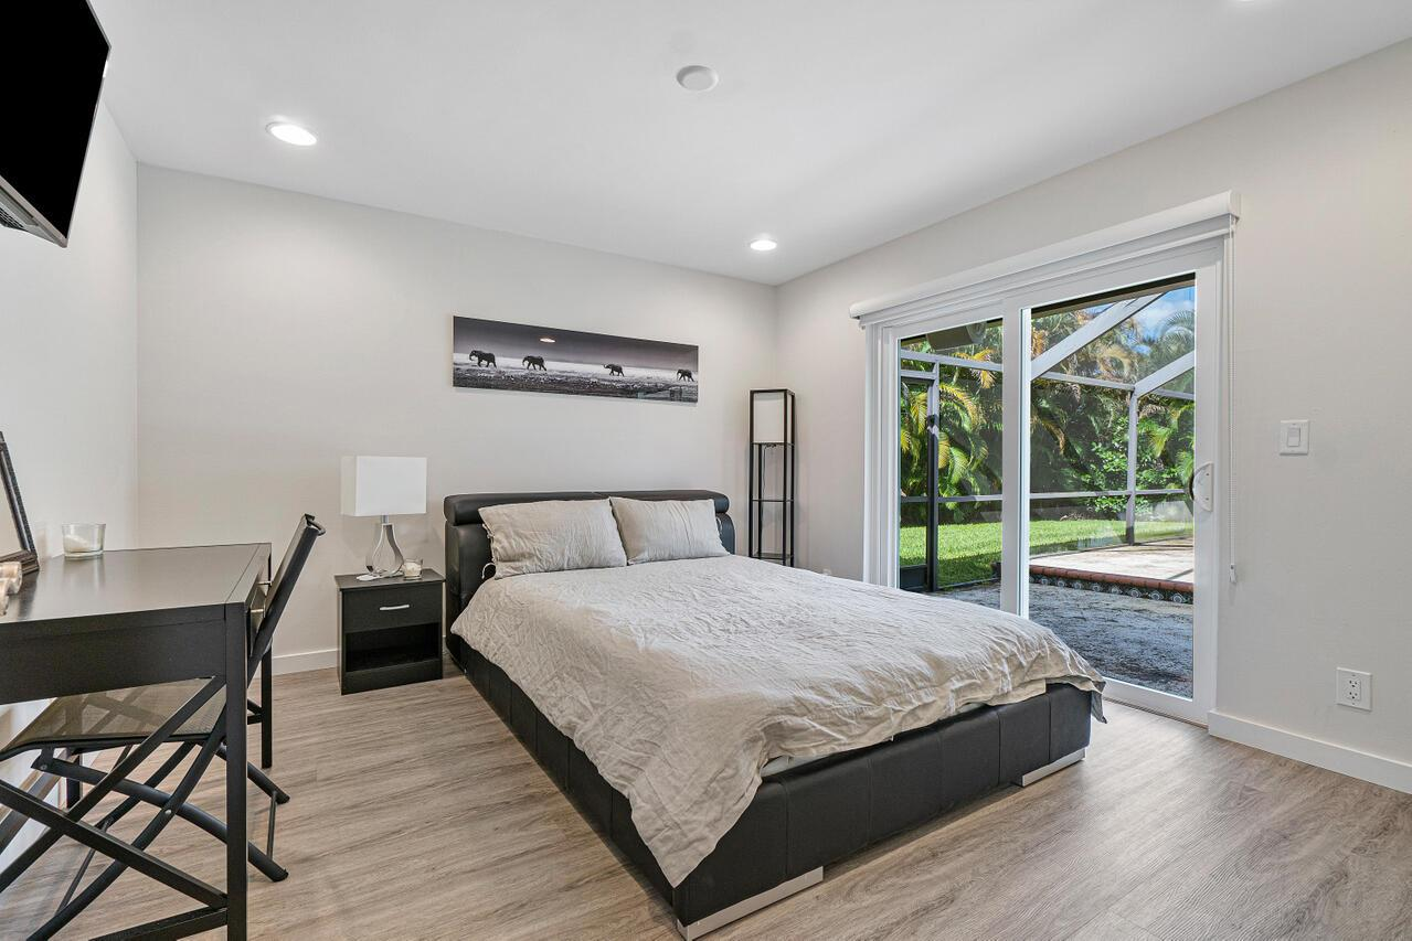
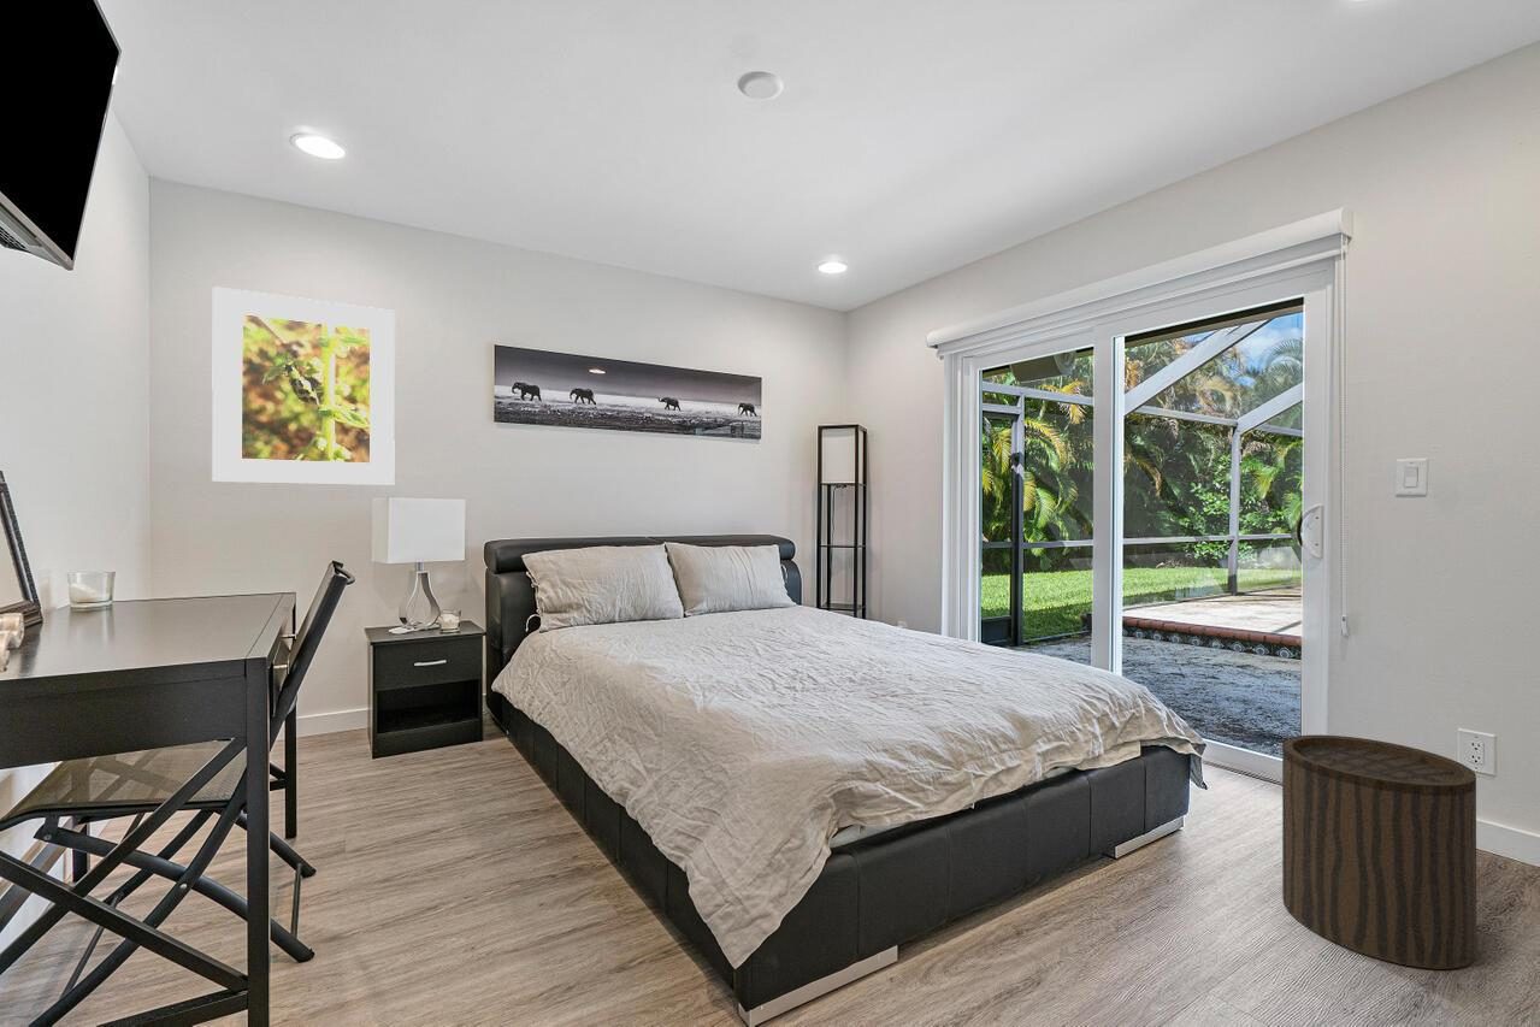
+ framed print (308, 391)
+ stool (1373, 839)
